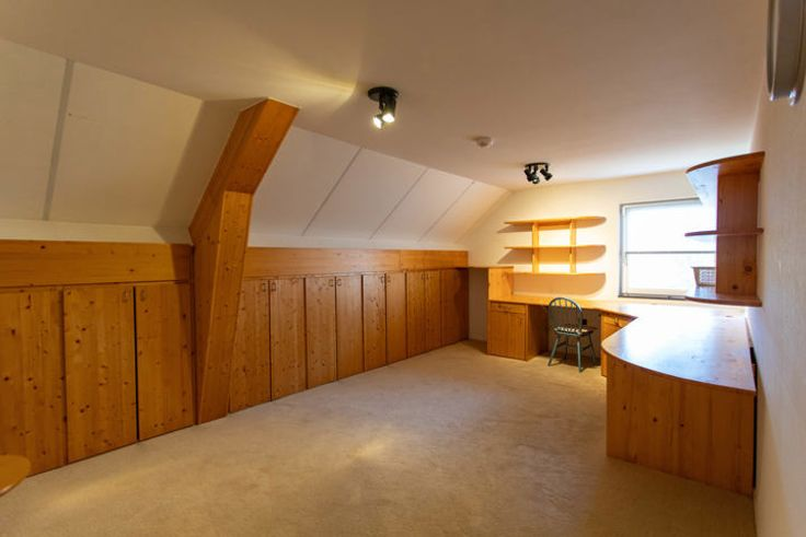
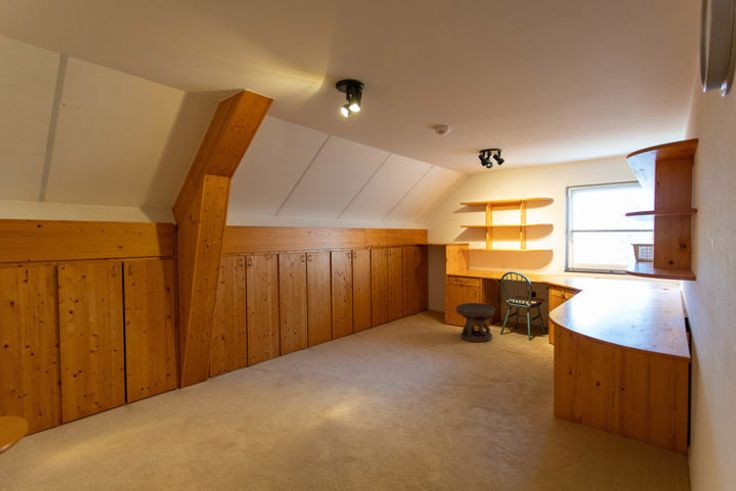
+ side table (476, 321)
